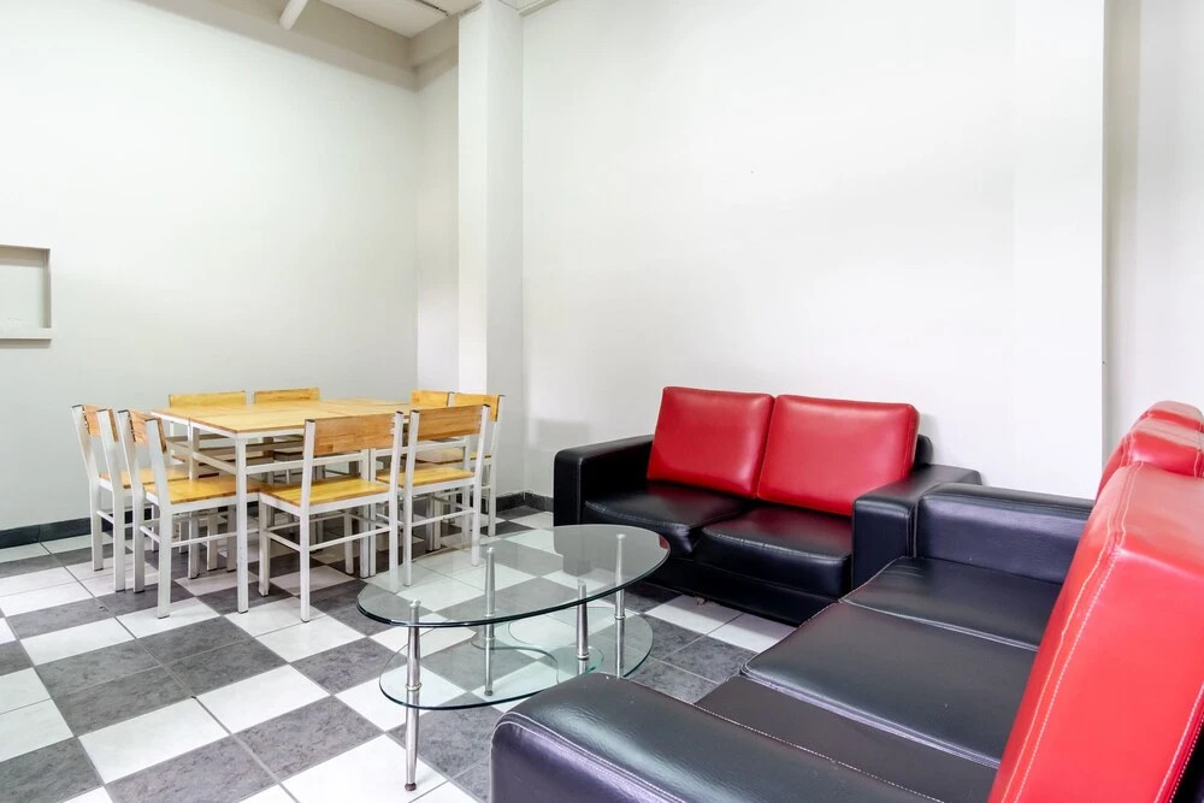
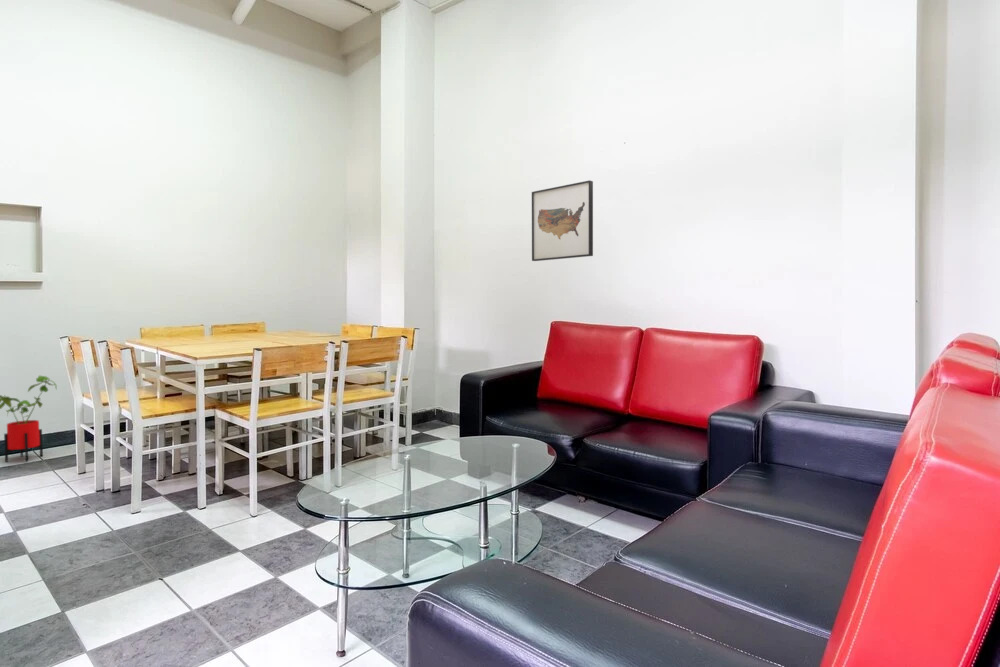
+ wall art (561, 222)
+ house plant (27, 418)
